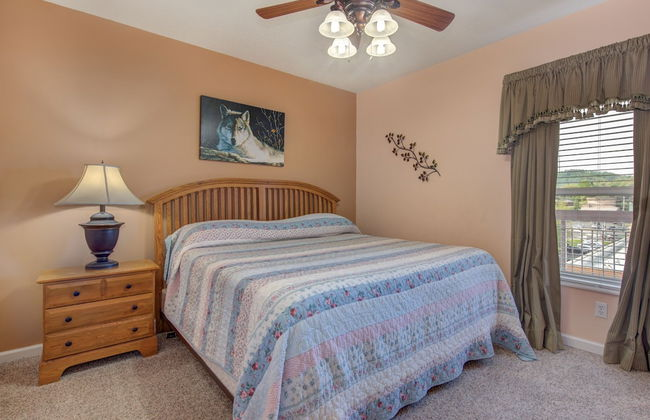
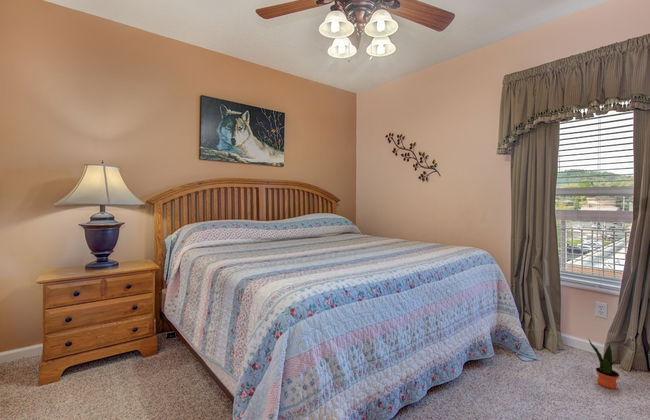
+ potted plant (602, 363)
